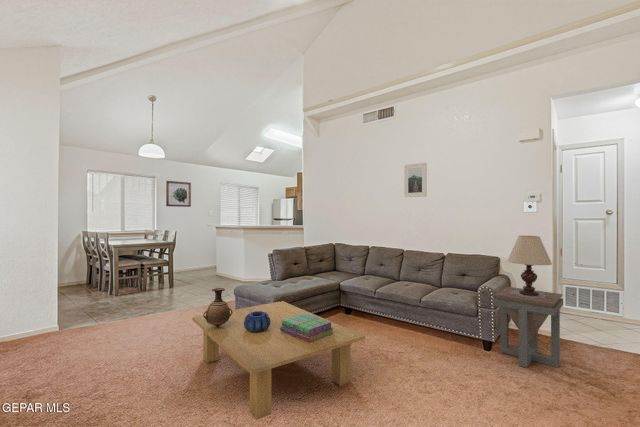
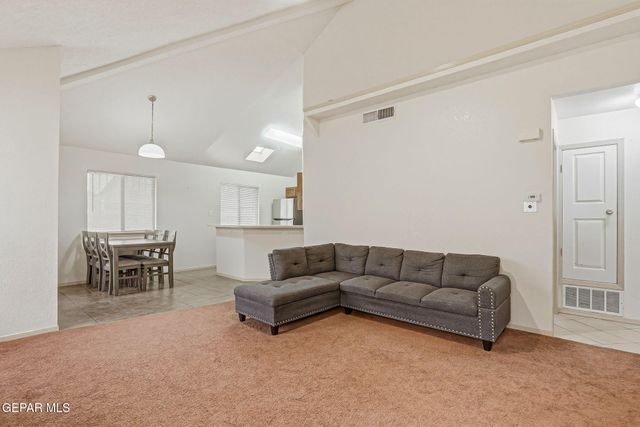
- vase (218, 307)
- side table (528, 326)
- decorative bowl (257, 321)
- stack of books (306, 326)
- coffee table (271, 347)
- table lamp (528, 265)
- wall art (178, 194)
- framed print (415, 180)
